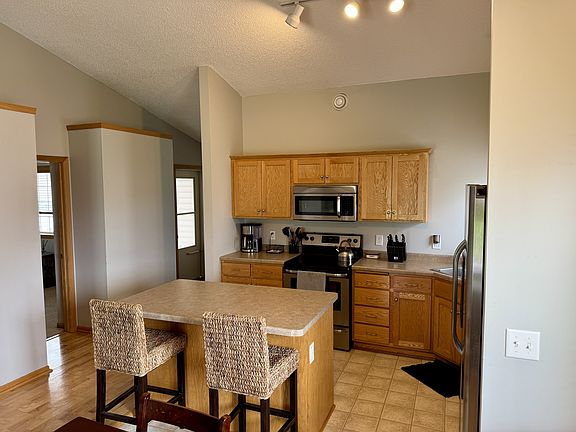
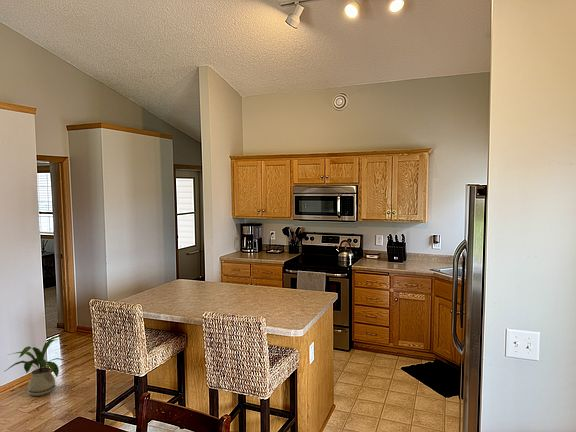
+ house plant (38, 362)
